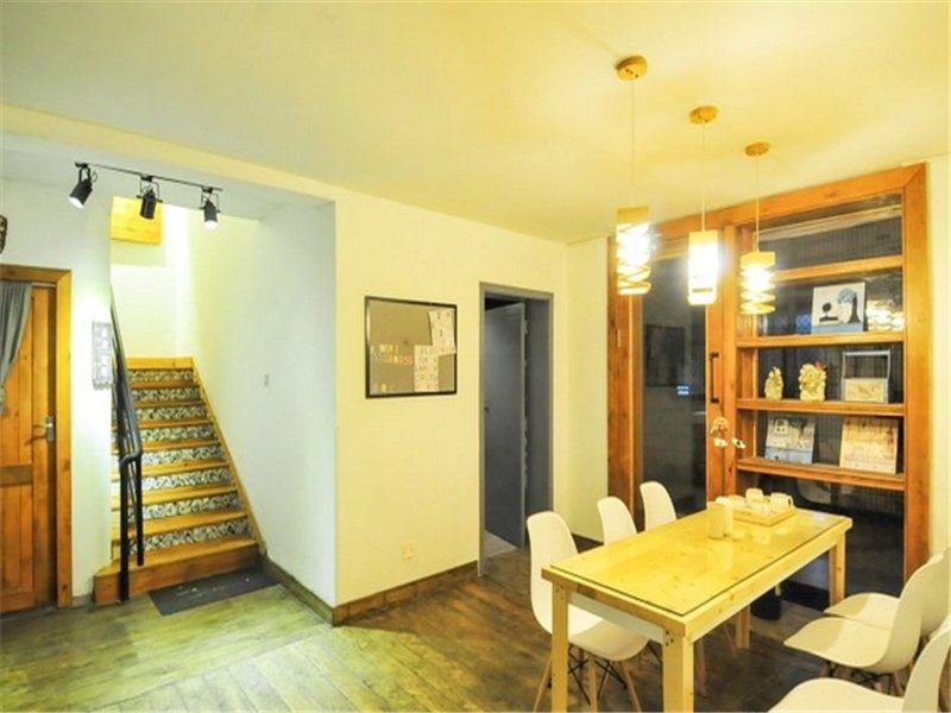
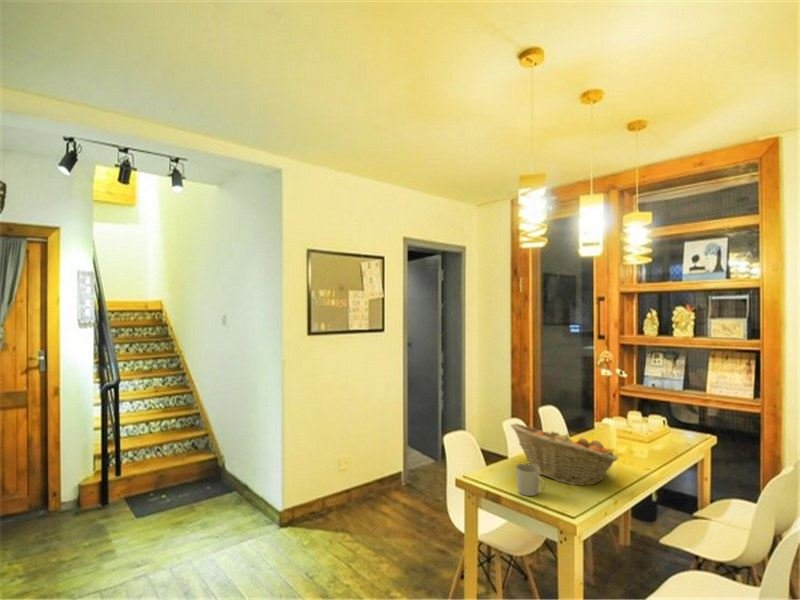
+ mug (531, 481)
+ fruit basket (561, 449)
